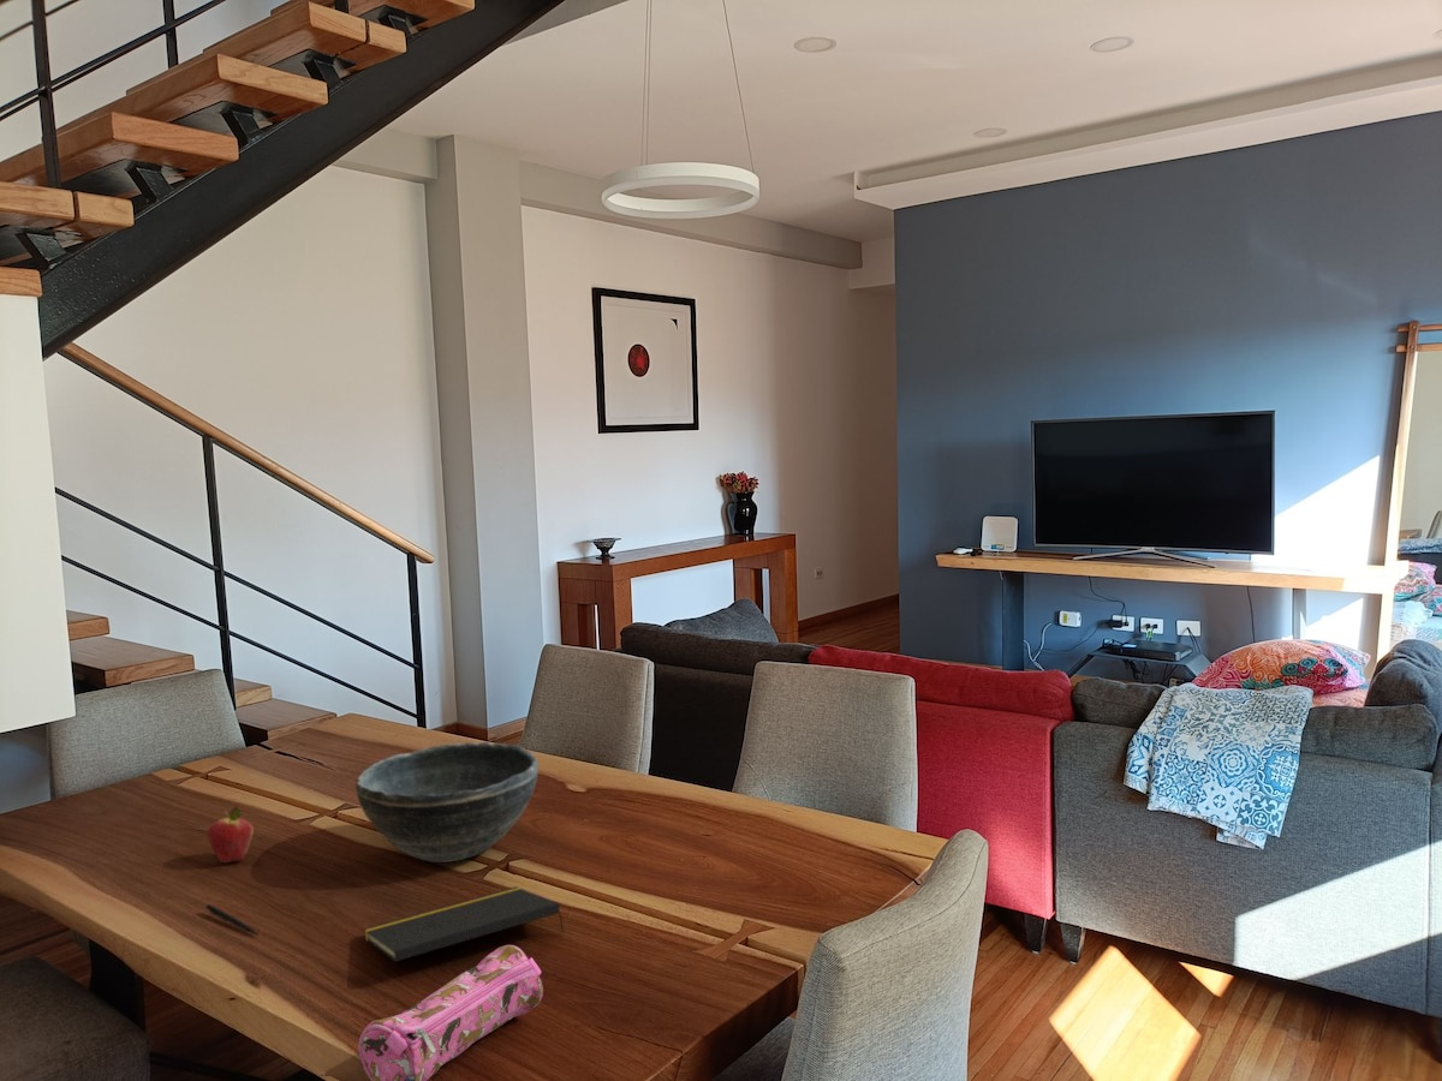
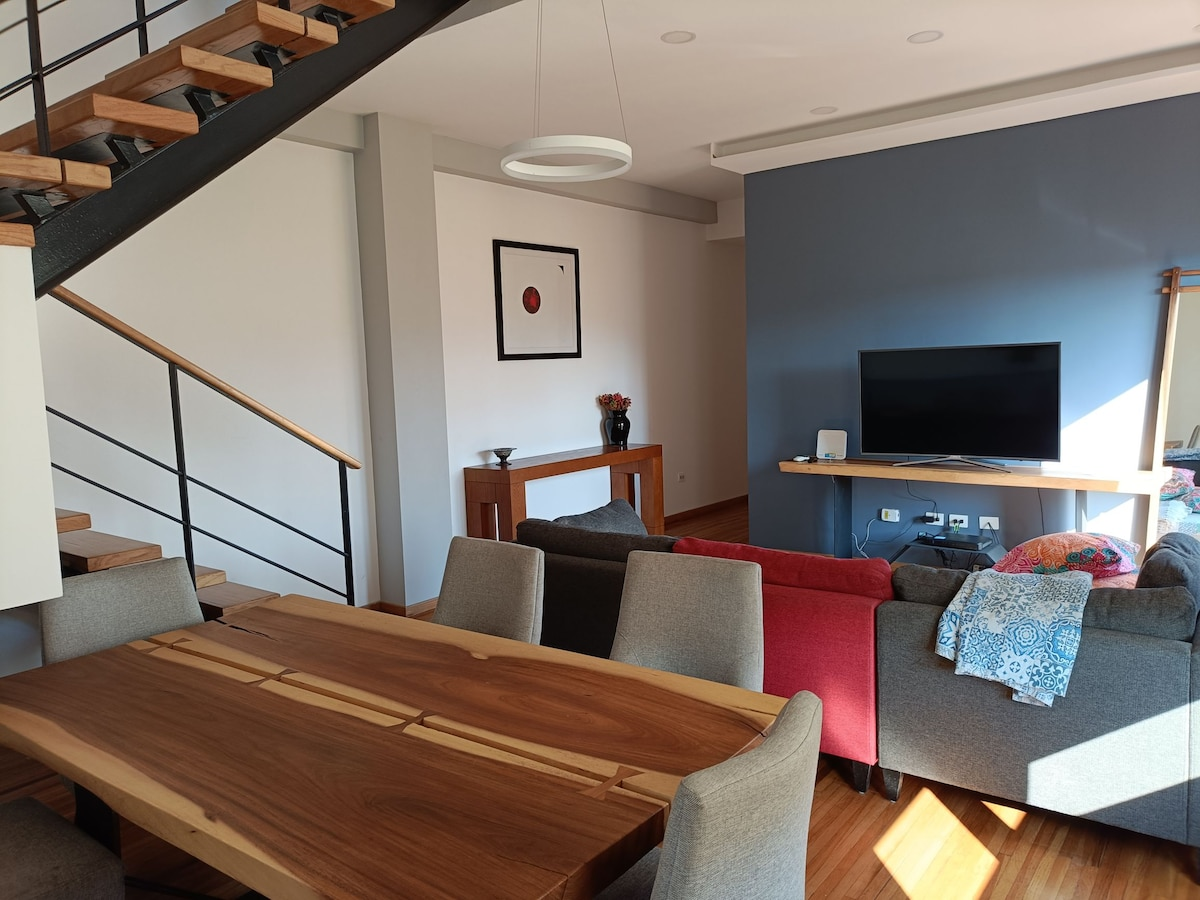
- bowl (451, 807)
- notepad (460, 920)
- pencil case (455, 1015)
- pen (232, 919)
- fruit (231, 831)
